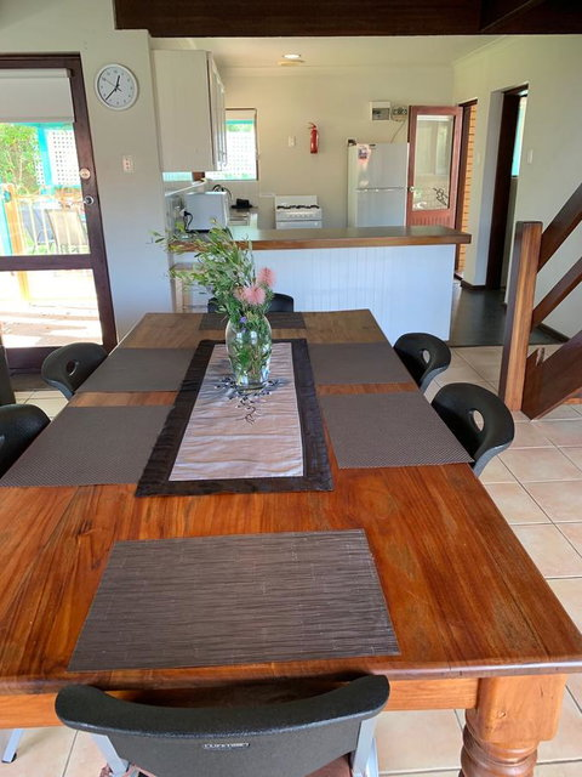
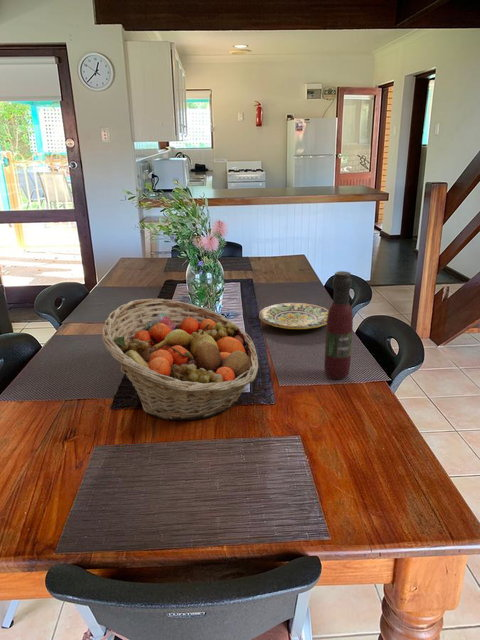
+ plate (295, 318)
+ wine bottle (339, 326)
+ fruit basket (184, 352)
